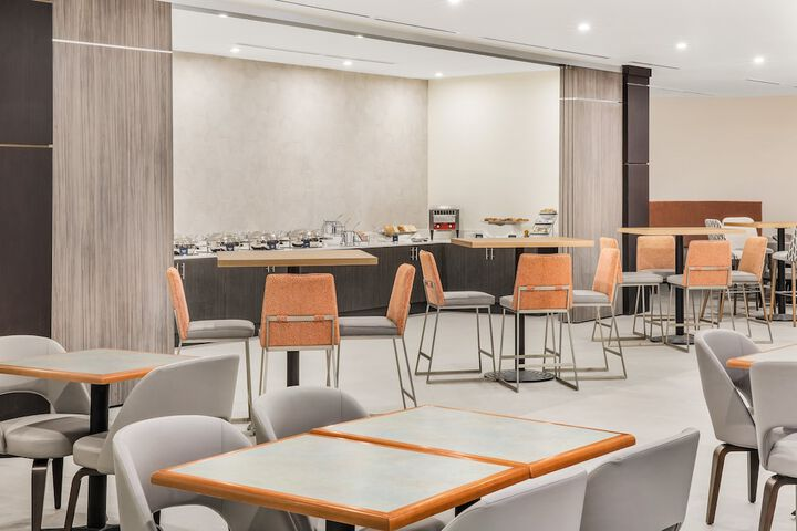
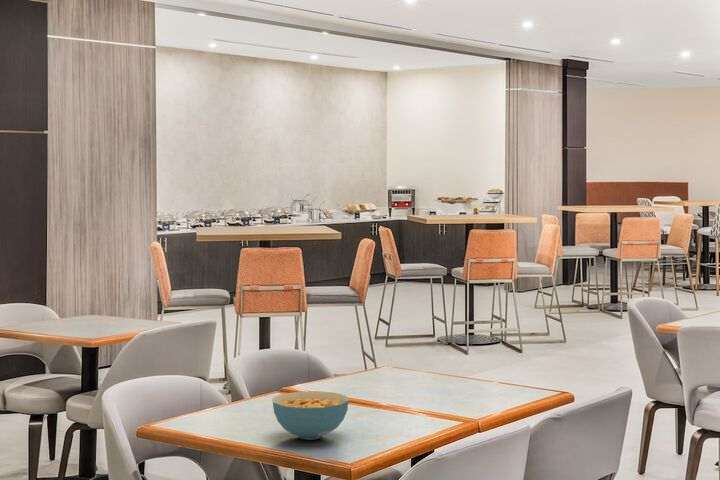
+ cereal bowl (310, 417)
